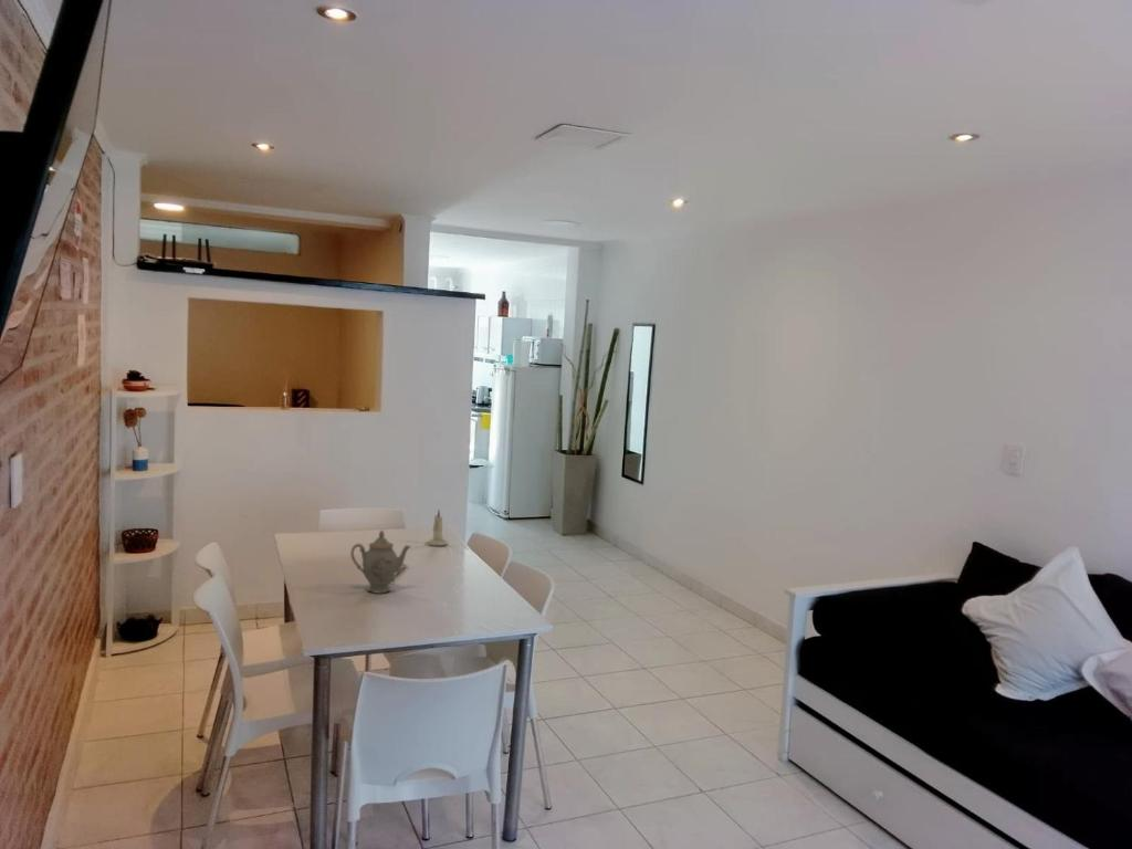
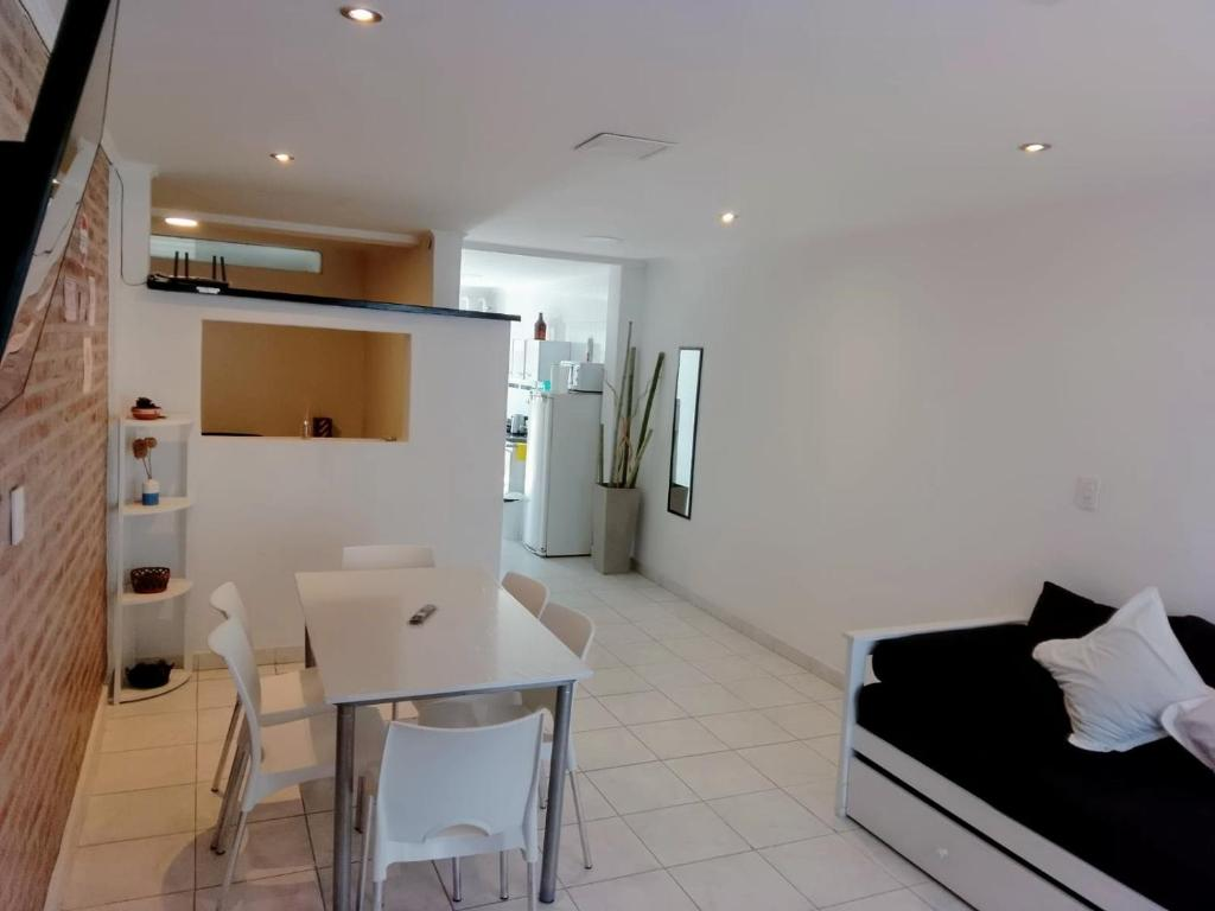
- candle (437, 526)
- chinaware (380, 559)
